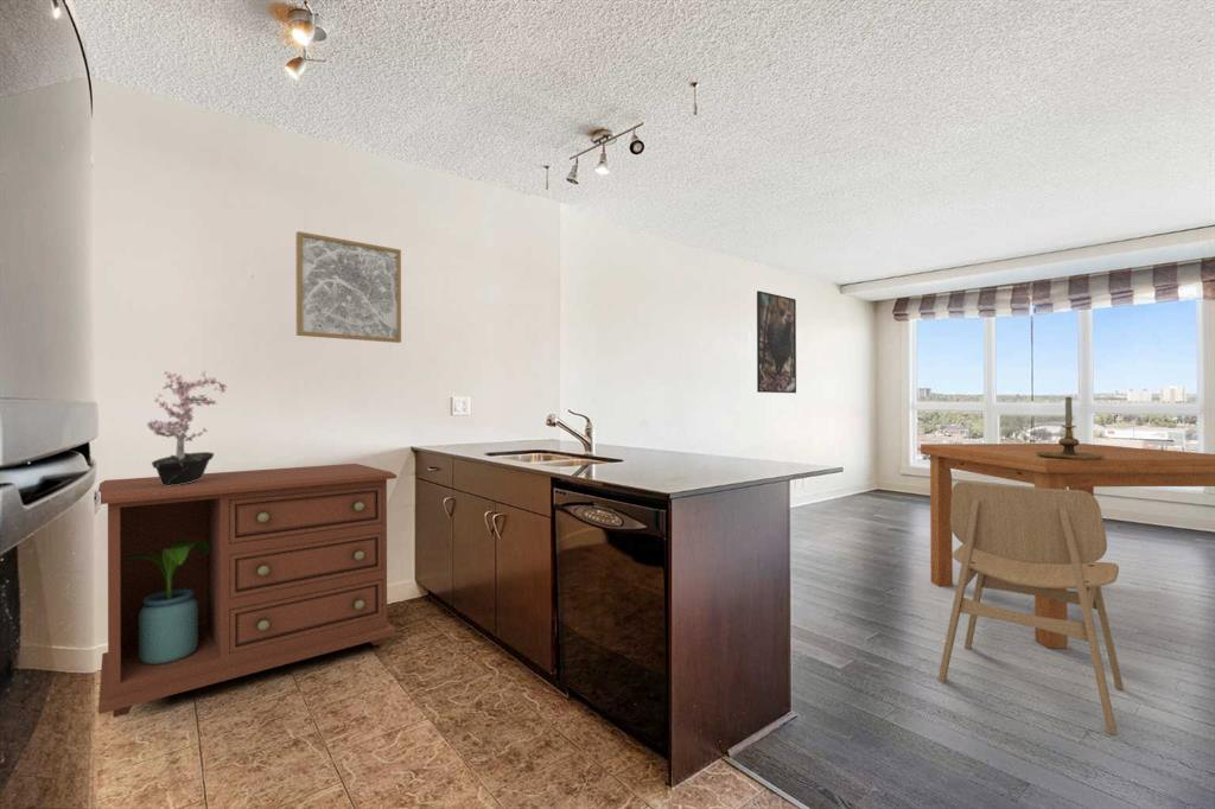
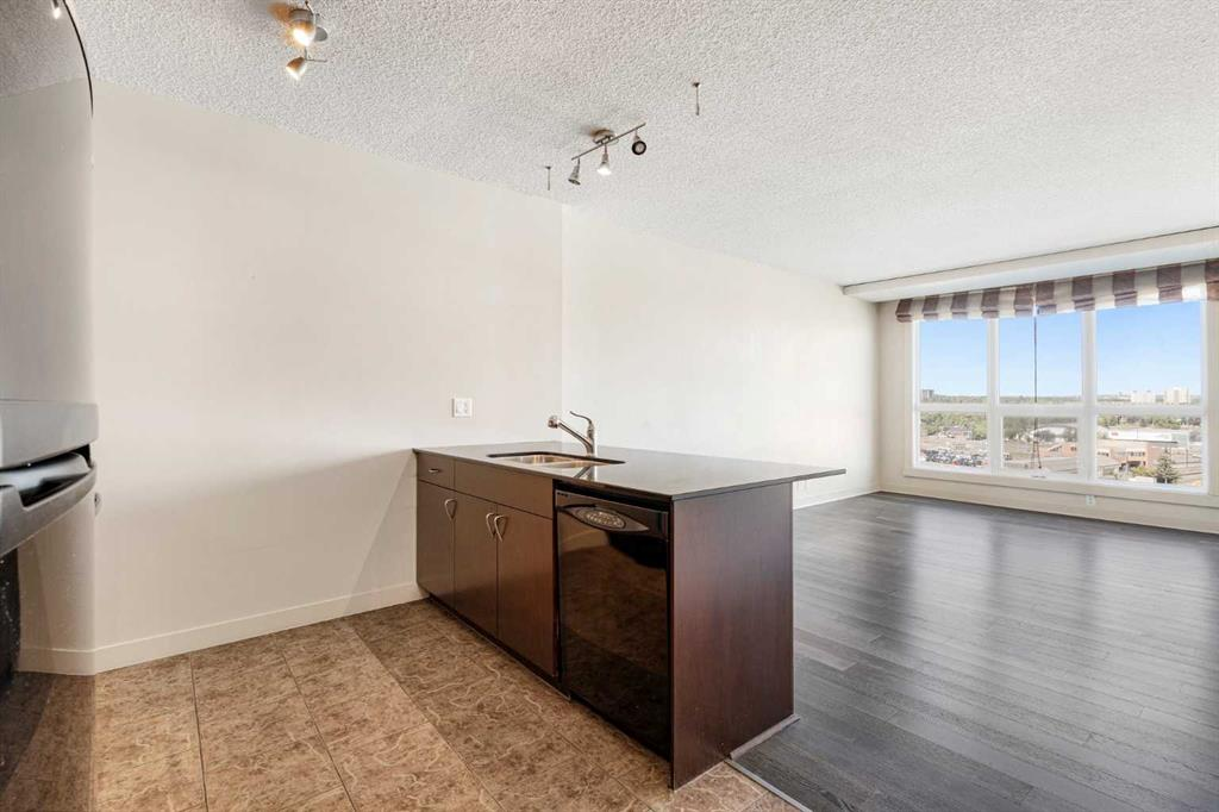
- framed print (777, 343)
- chair (1029, 581)
- dresser (255, 567)
- dining table (1069, 489)
- potted plant (186, 423)
- candle holder (1068, 426)
- wall art (351, 289)
